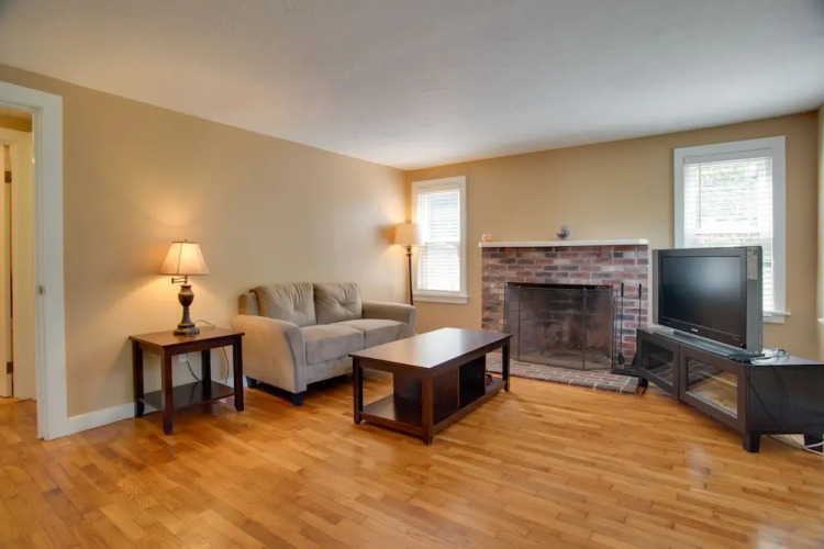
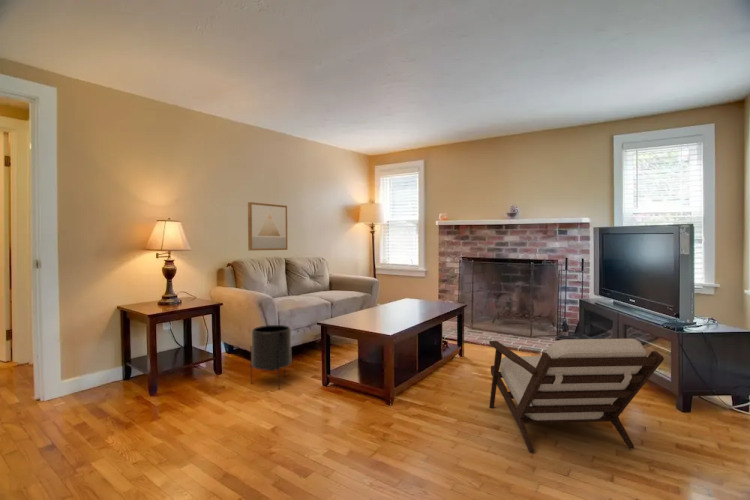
+ planter (272, 355)
+ wall art (268, 227)
+ armchair (561, 378)
